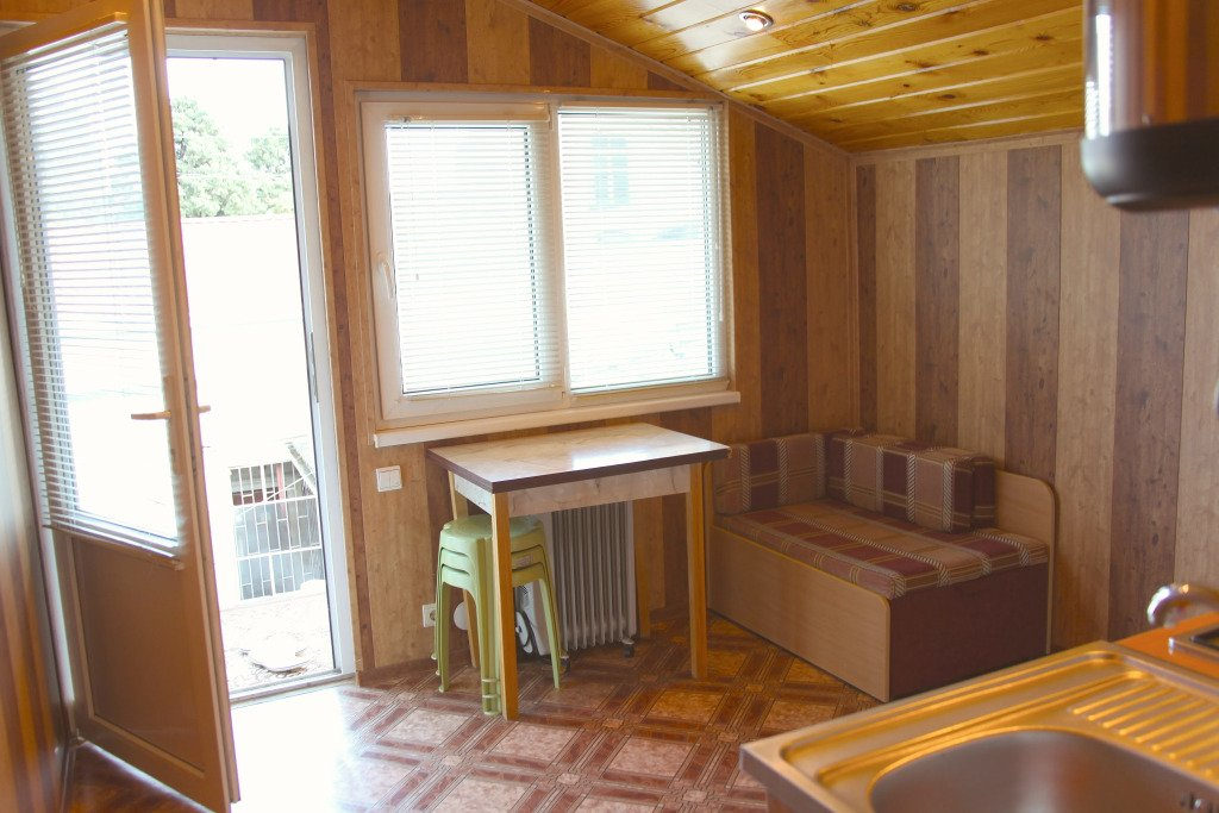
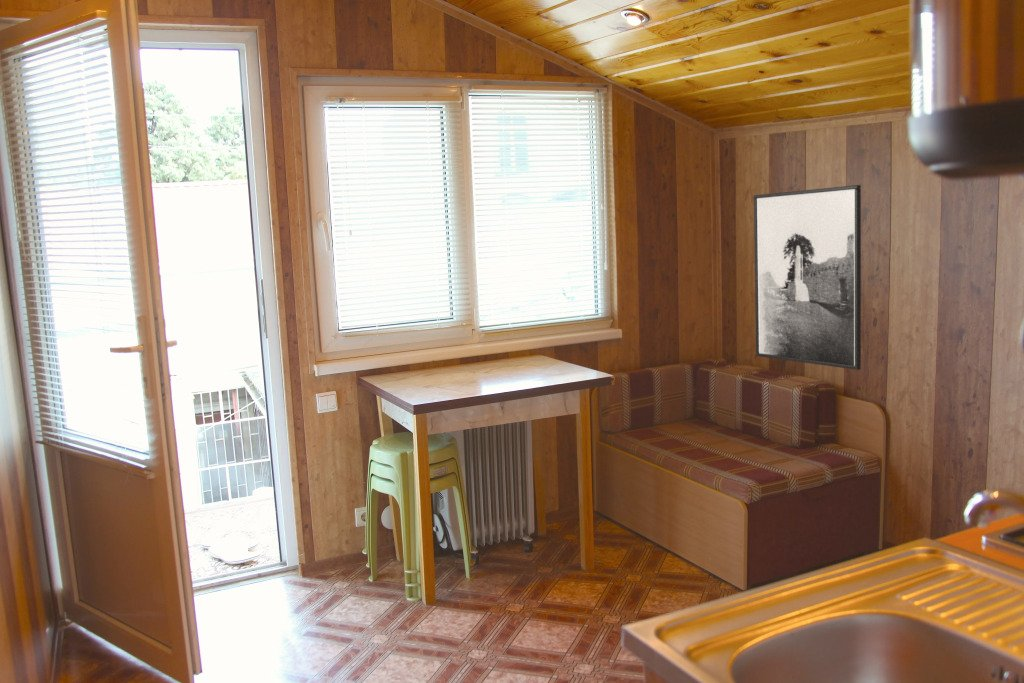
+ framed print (804, 277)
